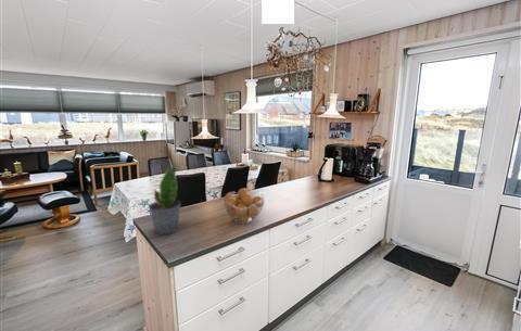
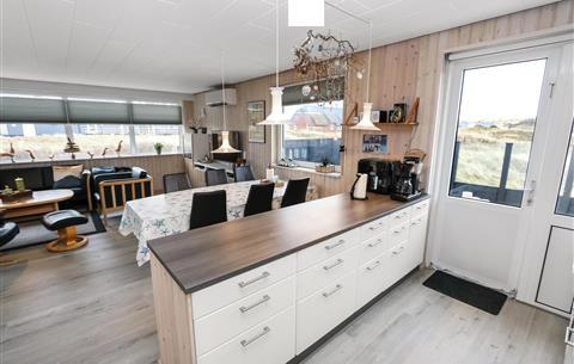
- fruit basket (243, 205)
- potted plant (164, 199)
